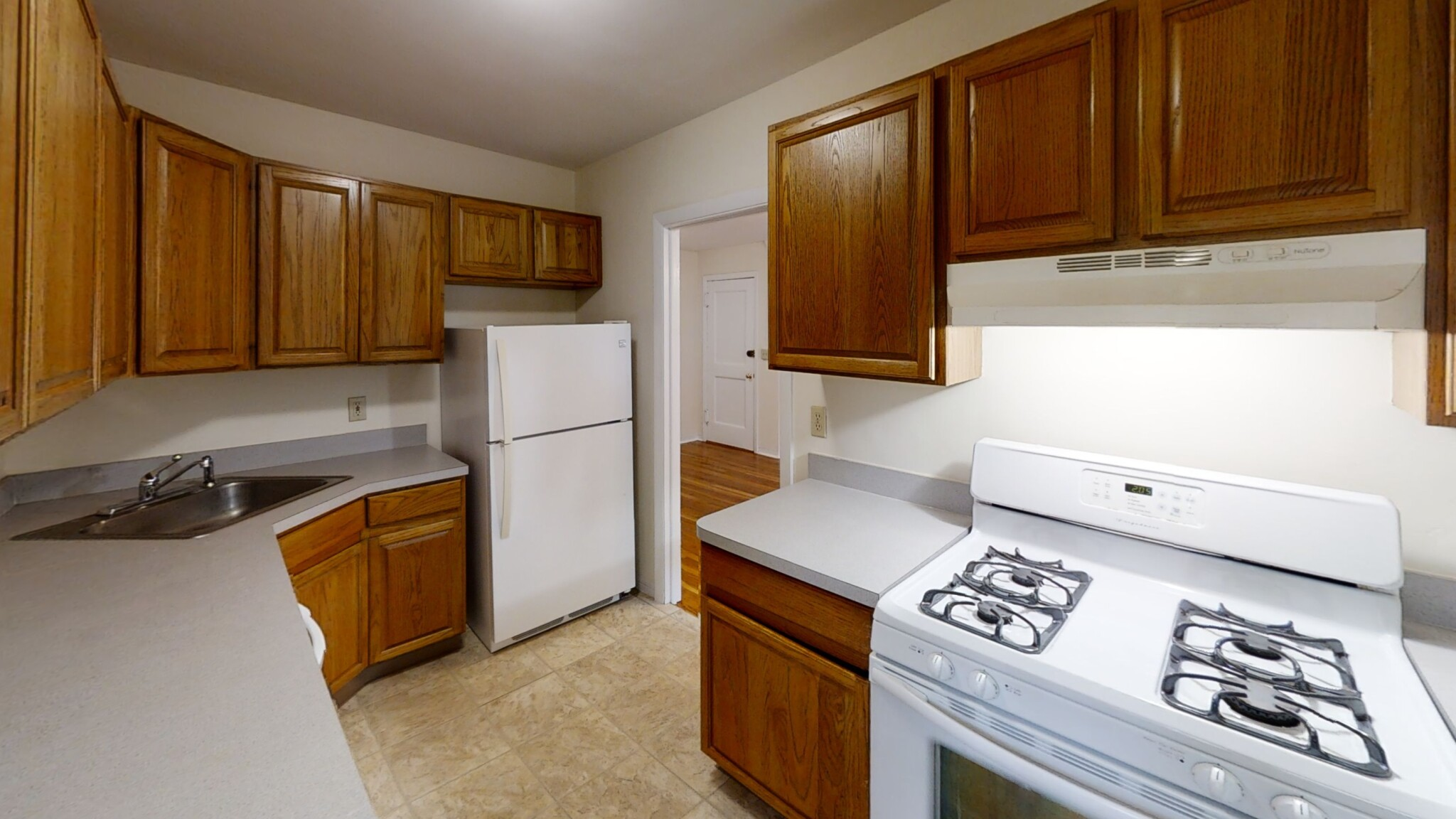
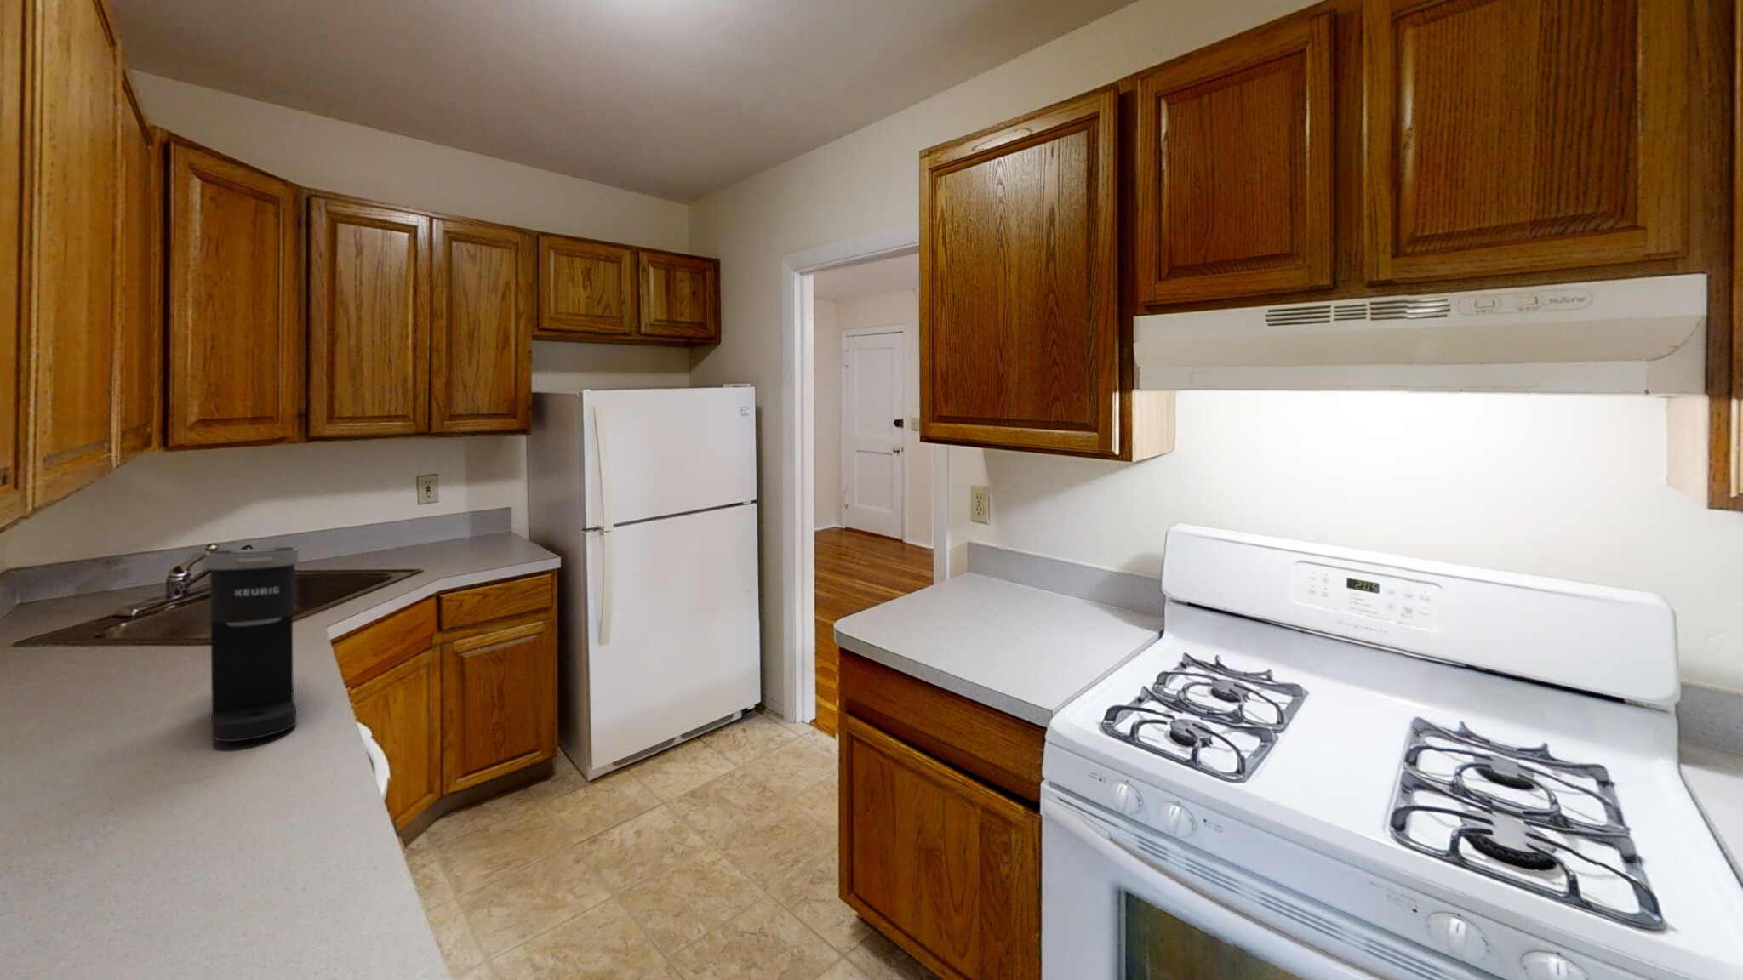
+ coffee maker (251, 634)
